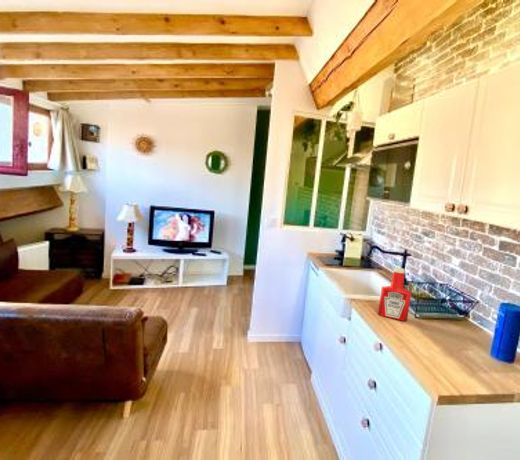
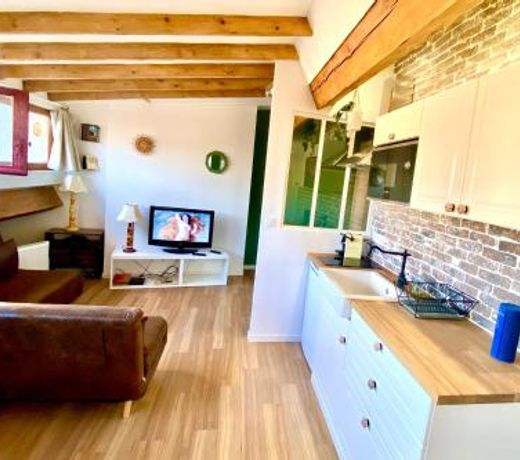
- soap bottle (395, 292)
